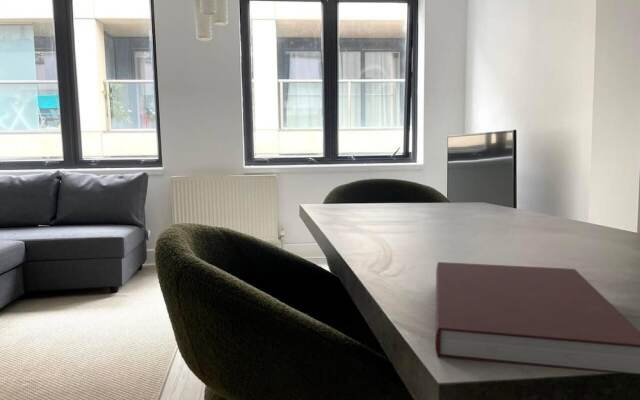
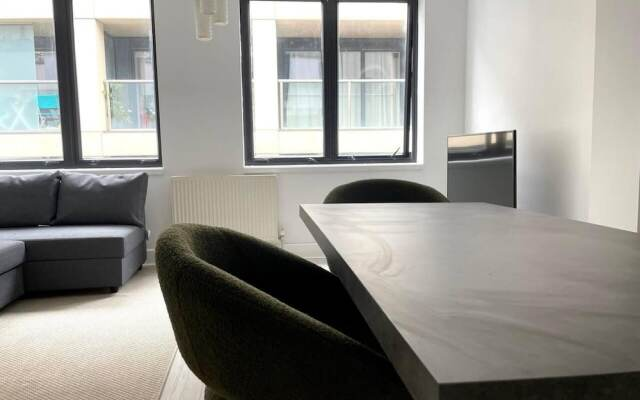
- notebook (517, 305)
